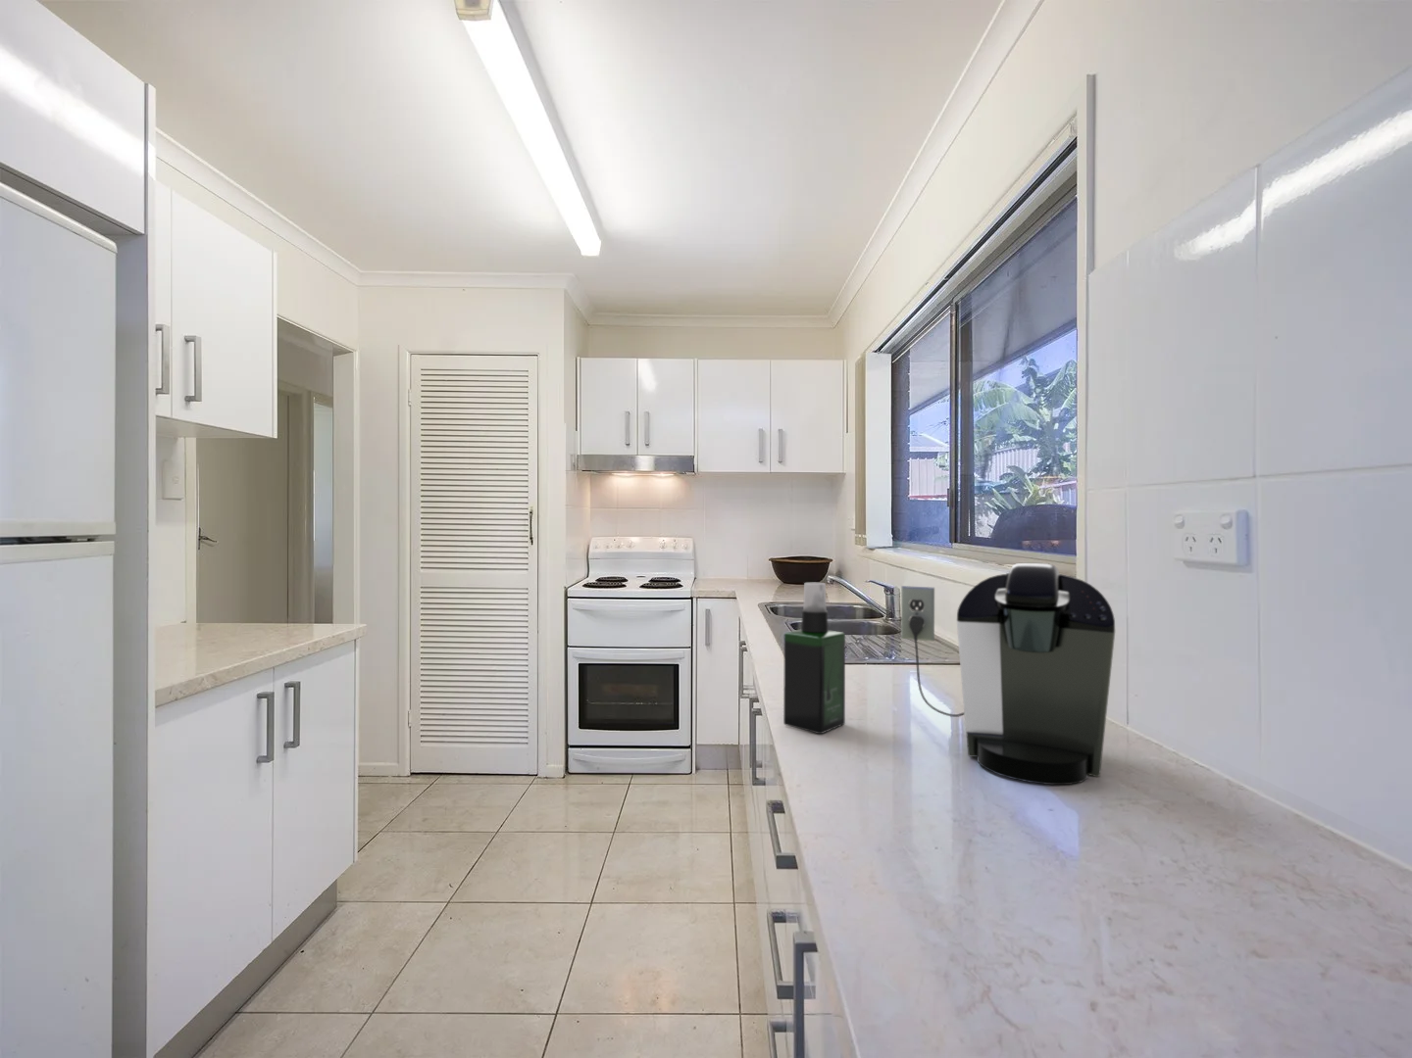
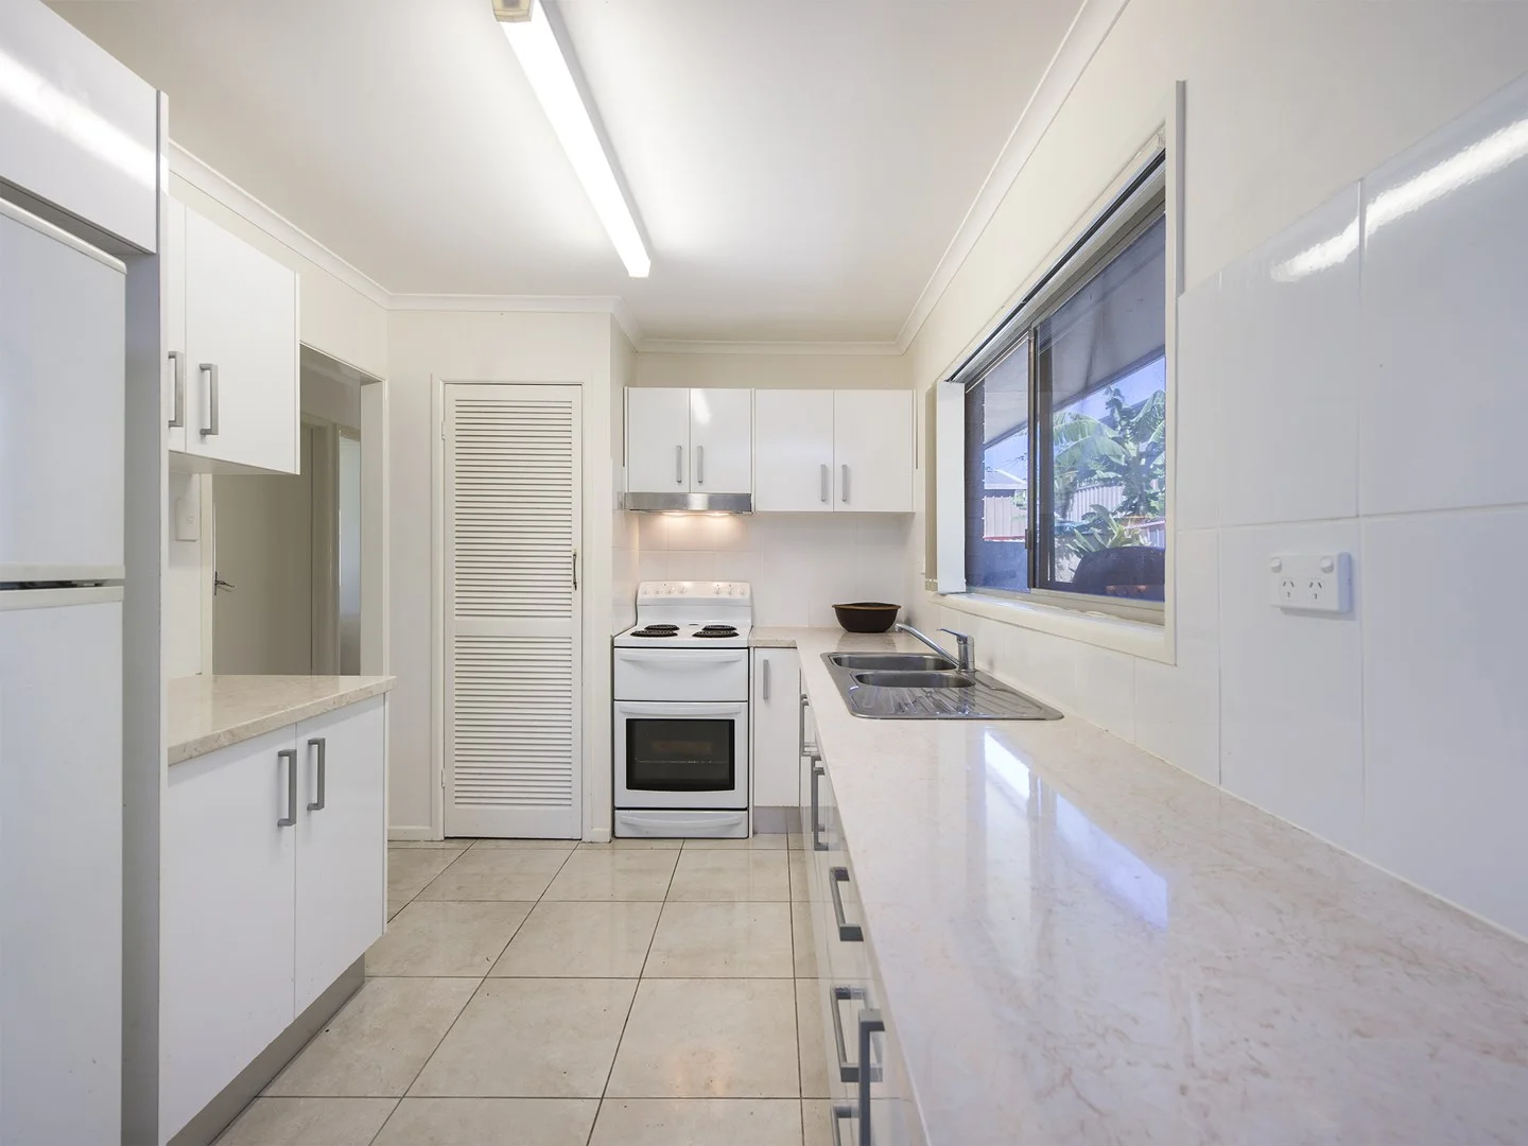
- spray bottle (814, 653)
- coffee maker (992, 657)
